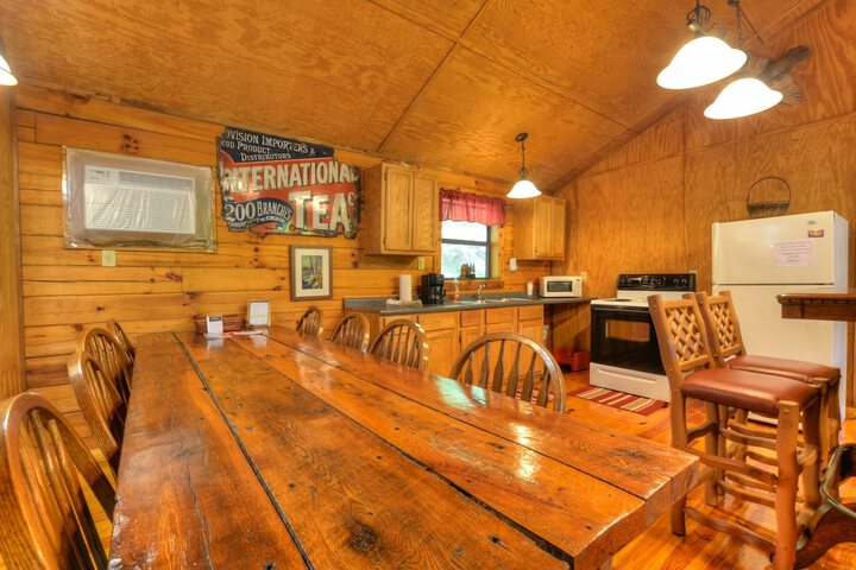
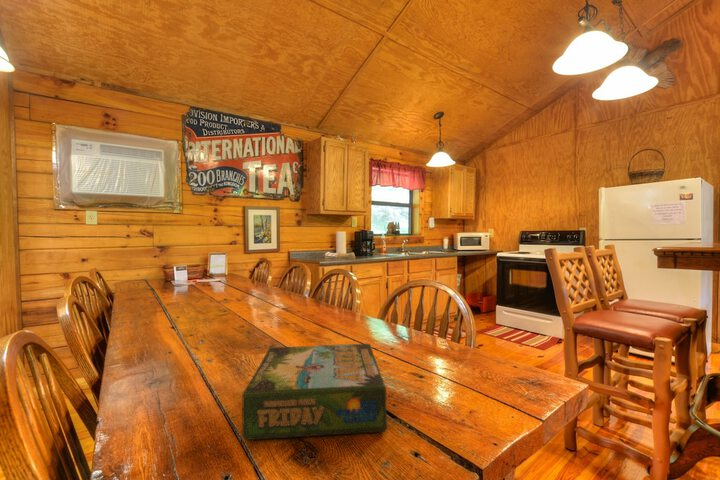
+ board game (318, 382)
